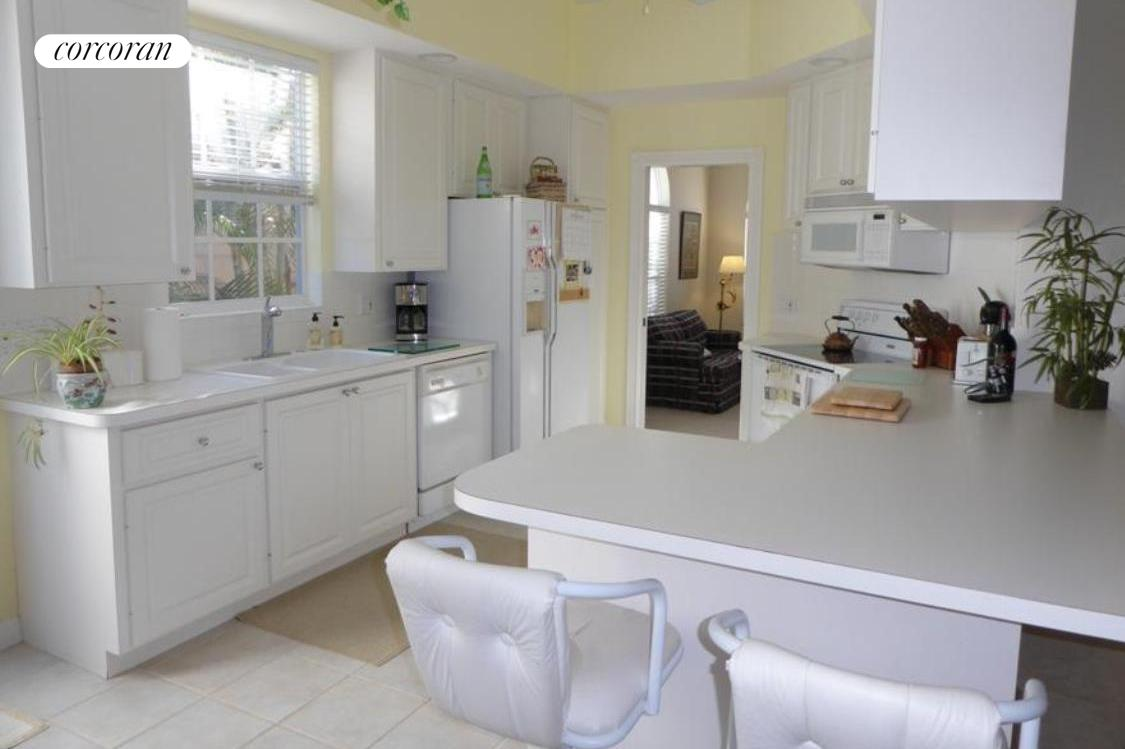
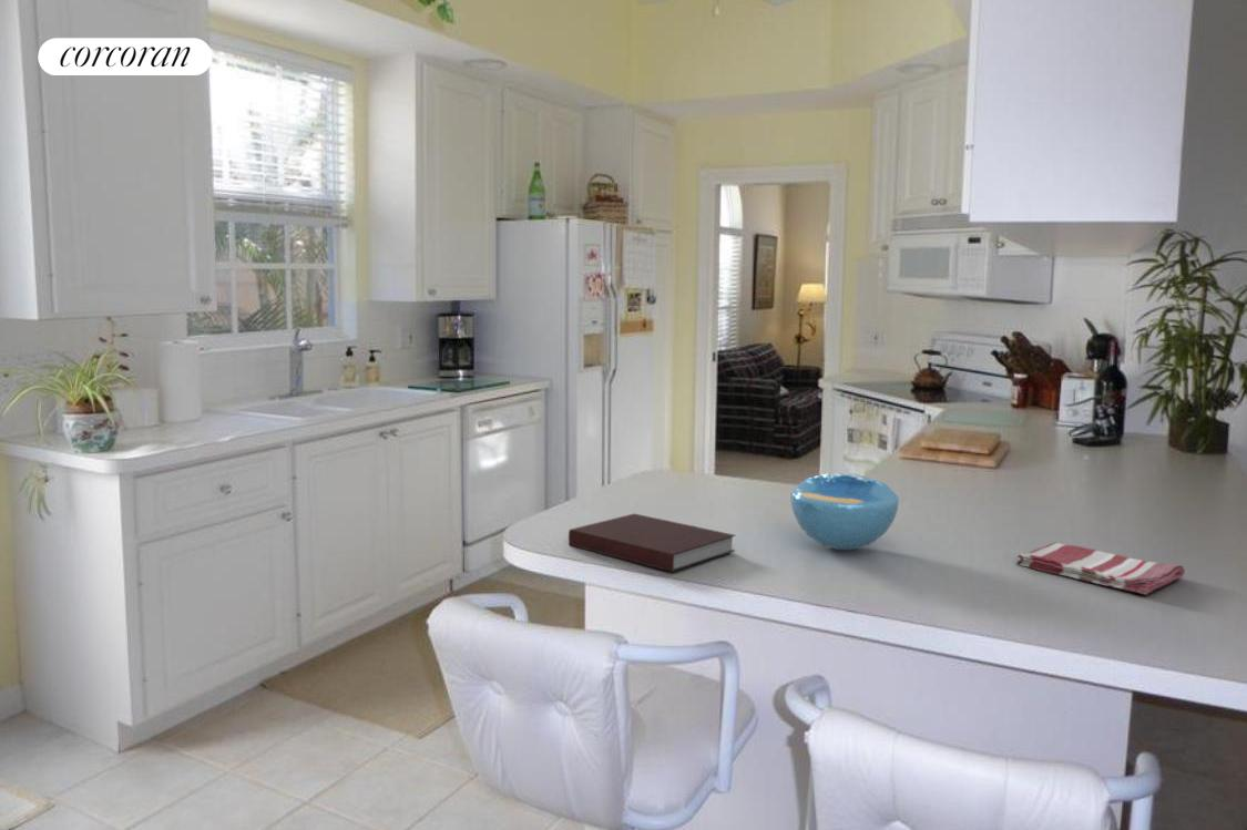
+ notebook (651, 540)
+ dish towel (1098, 564)
+ bowl (844, 510)
